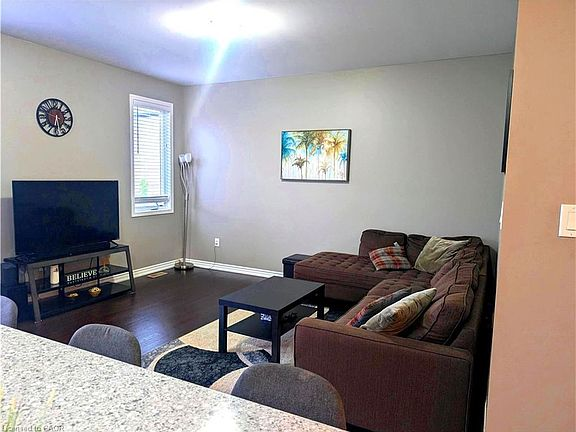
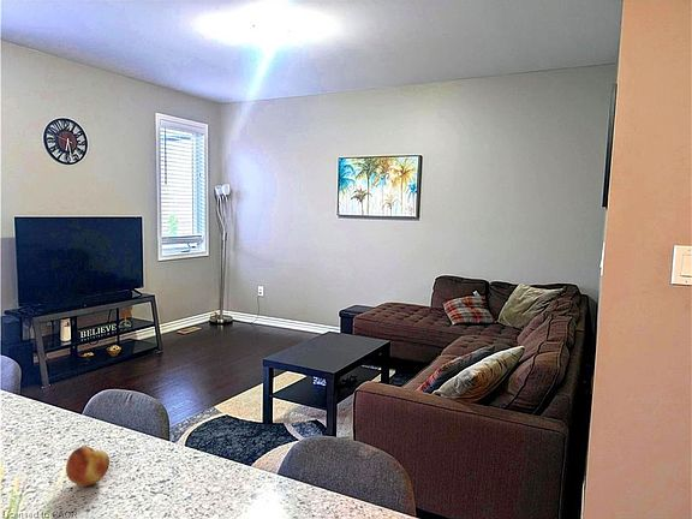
+ fruit (88, 465)
